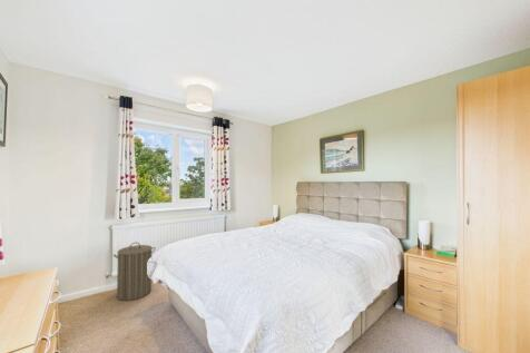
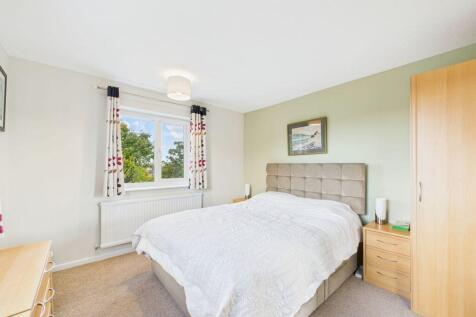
- laundry hamper (135, 267)
